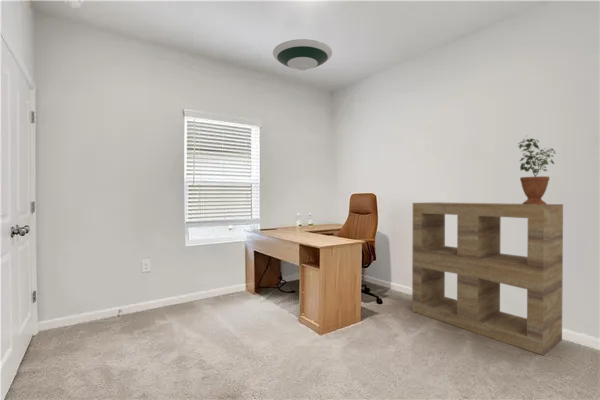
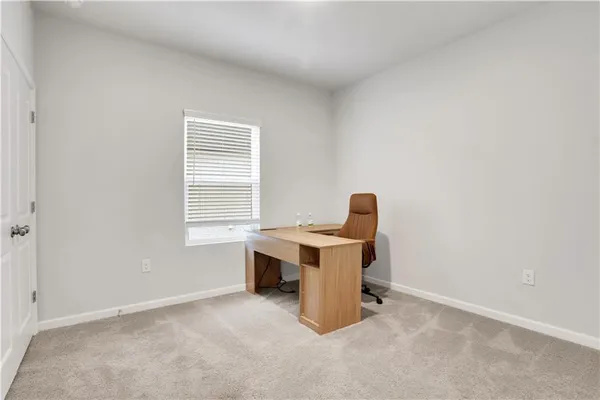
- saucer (302, 61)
- potted plant (534, 169)
- shelving unit (479, 263)
